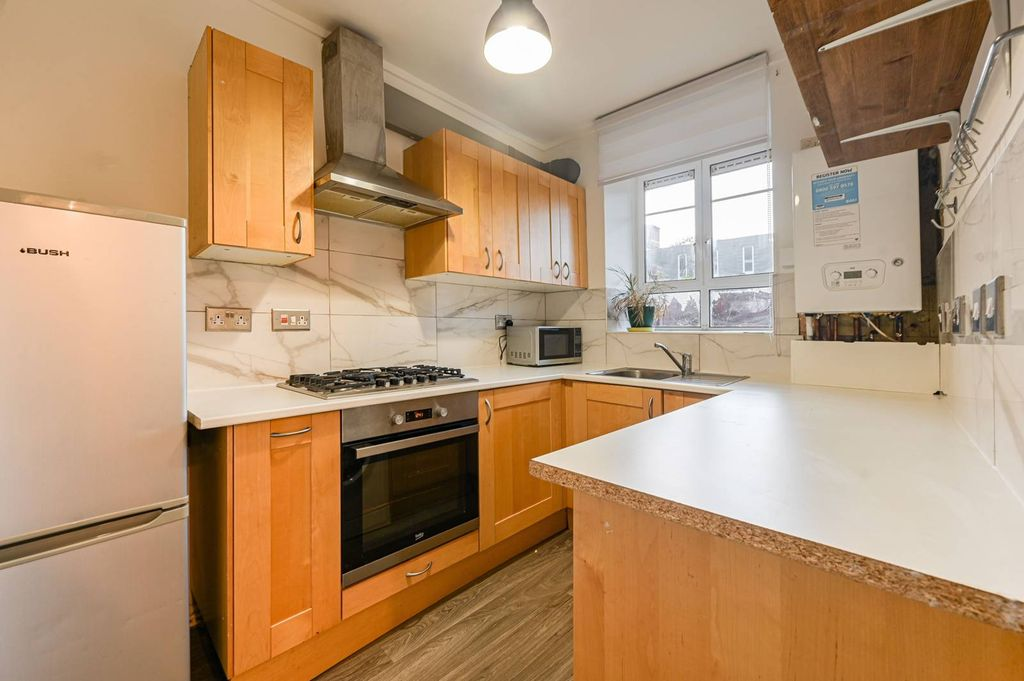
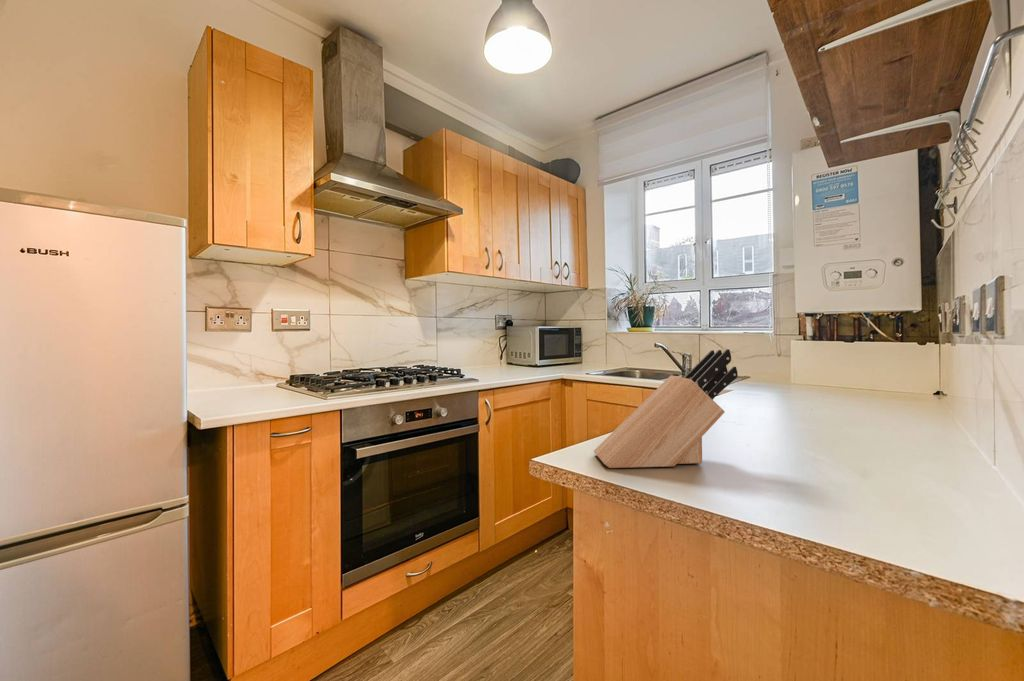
+ knife block (665, 404)
